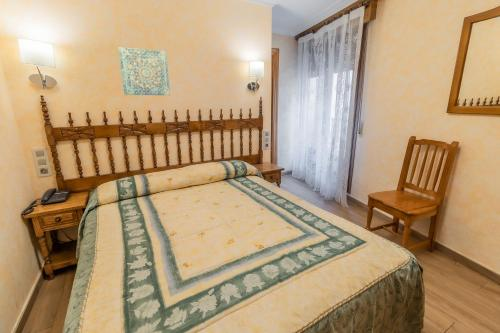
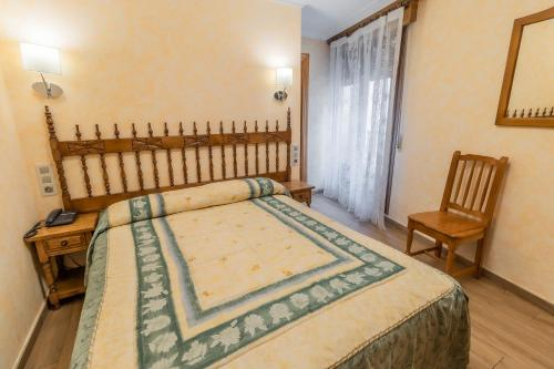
- wall art (145, 72)
